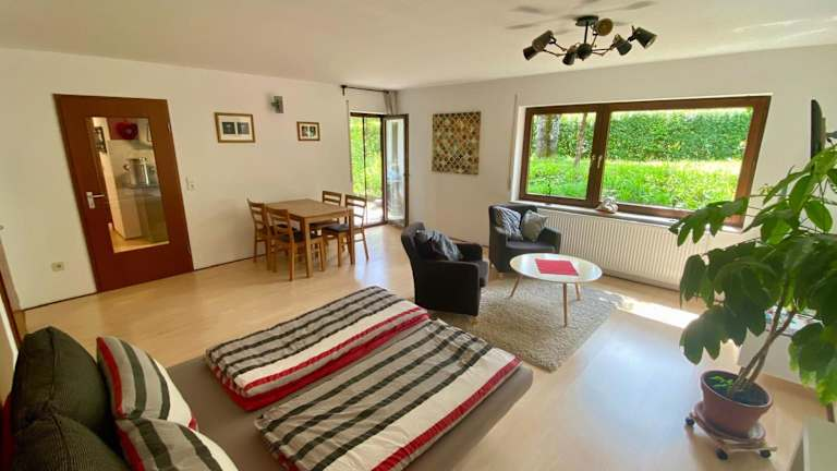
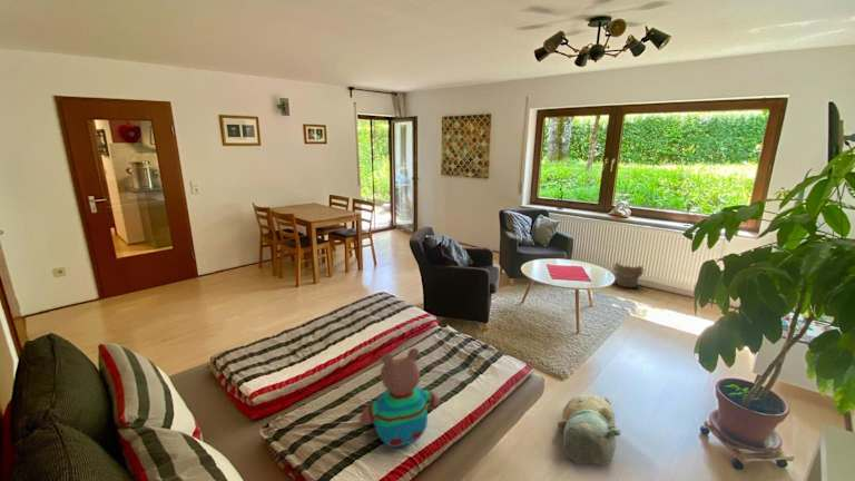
+ plush toy (587, 422)
+ bucket (628, 274)
+ teddy bear (395, 387)
